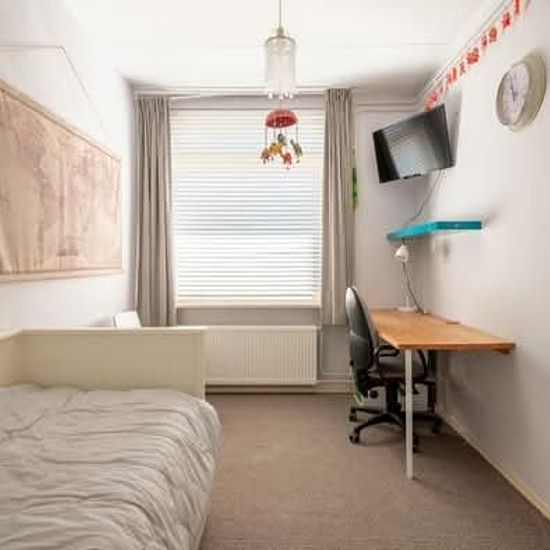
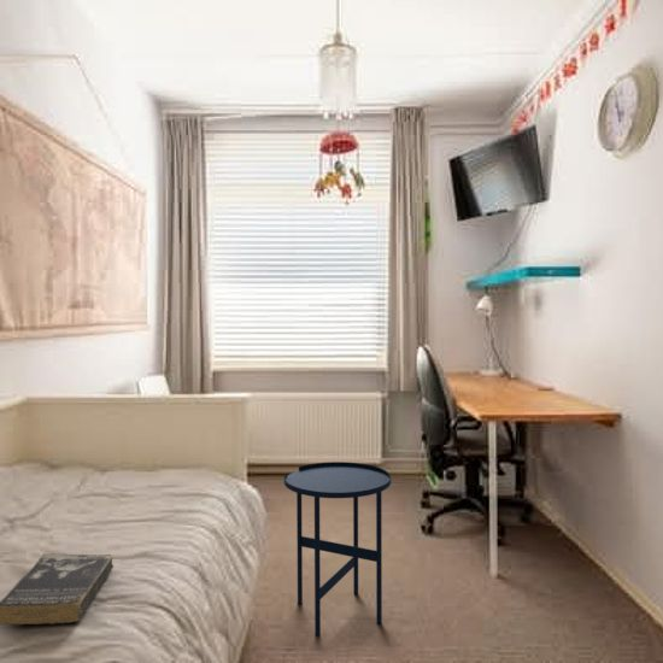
+ book (59, 585)
+ side table (338, 544)
